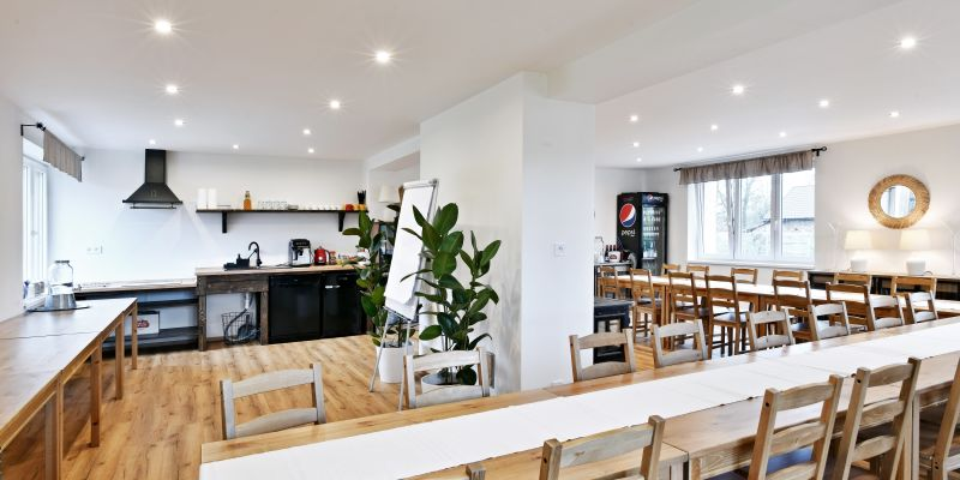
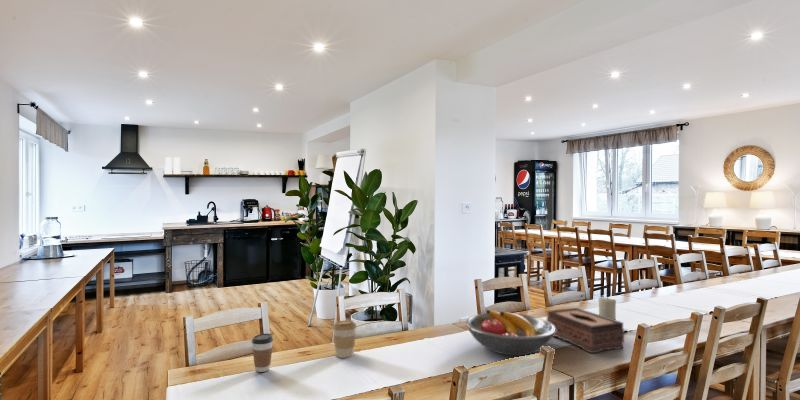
+ coffee cup (262, 352)
+ tissue box (583, 328)
+ coffee cup (344, 337)
+ fruit bowl (509, 333)
+ candle (607, 312)
